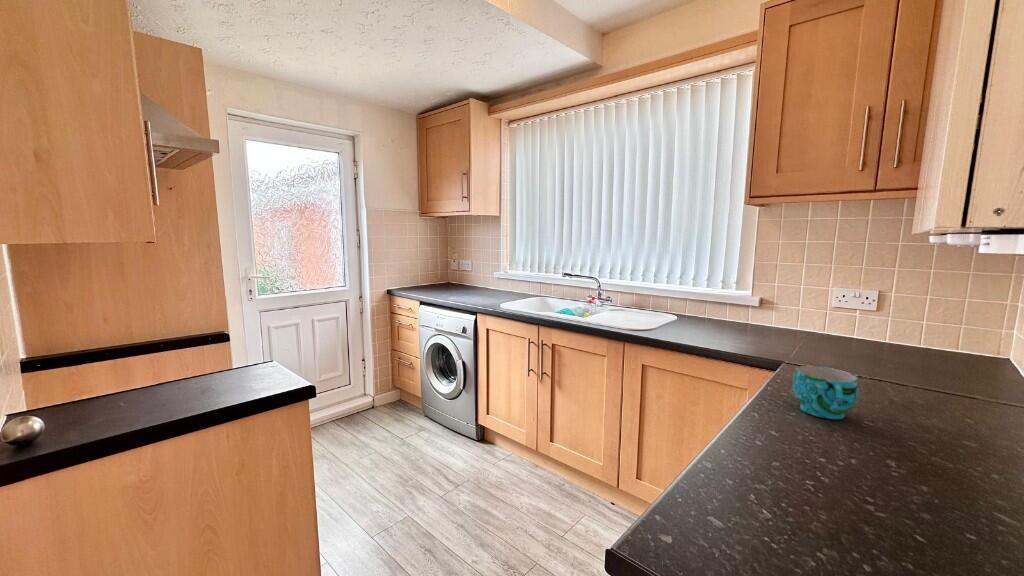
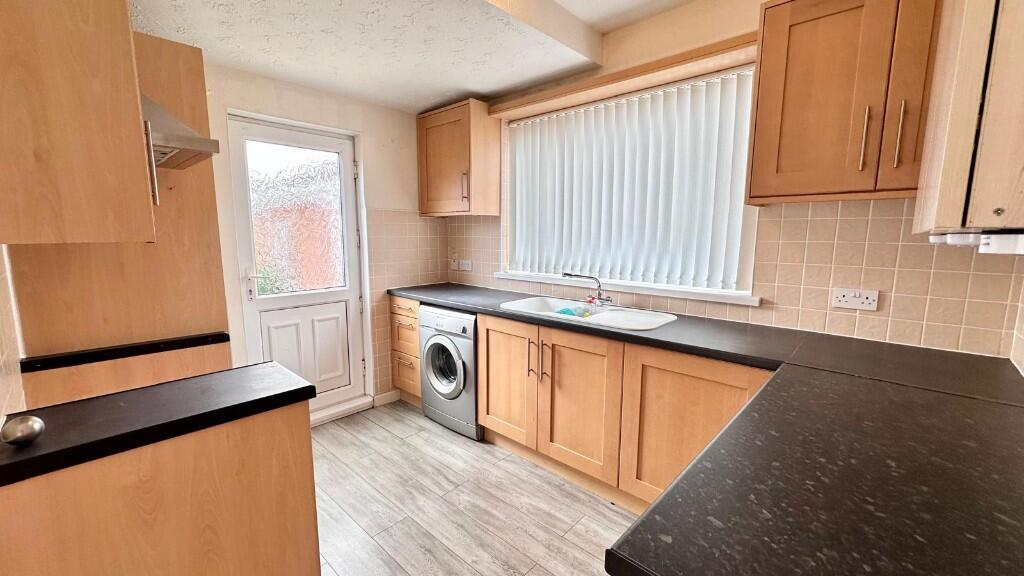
- cup (826, 394)
